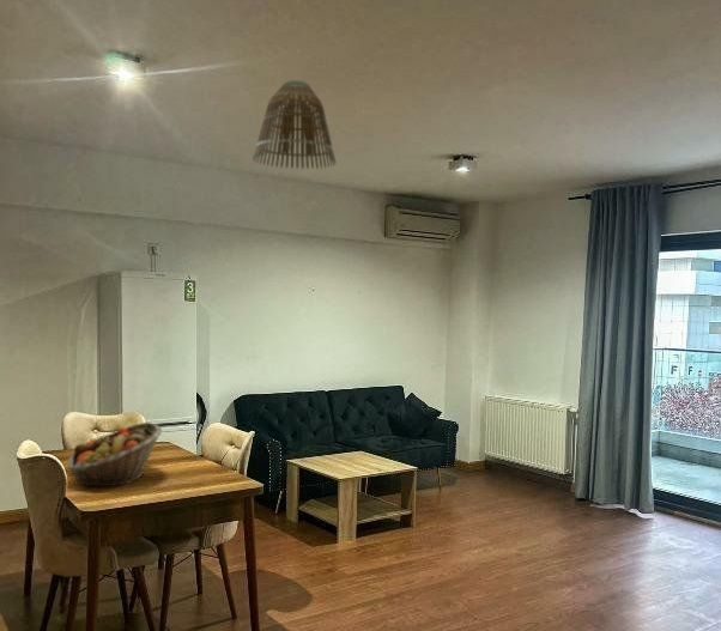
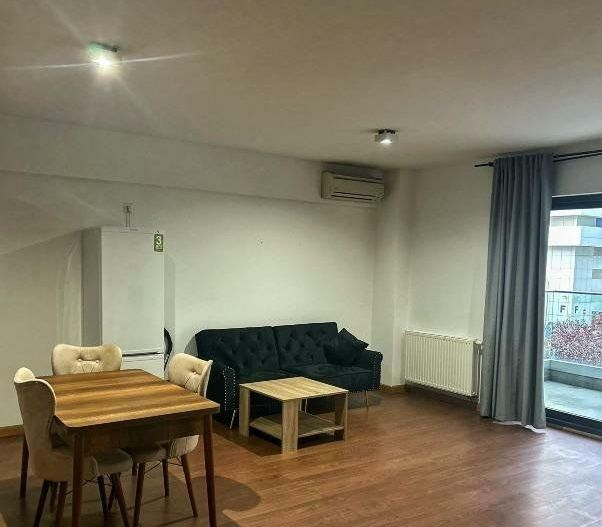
- lamp shade (296, 122)
- fruit basket (115, 453)
